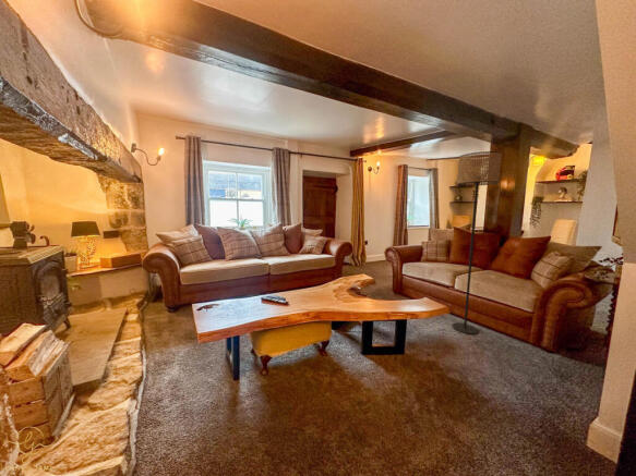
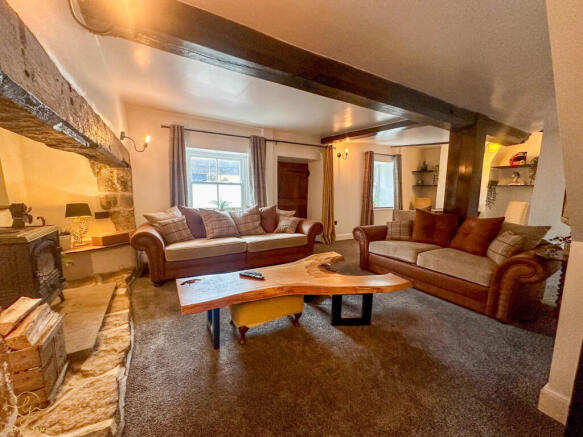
- floor lamp (471, 245)
